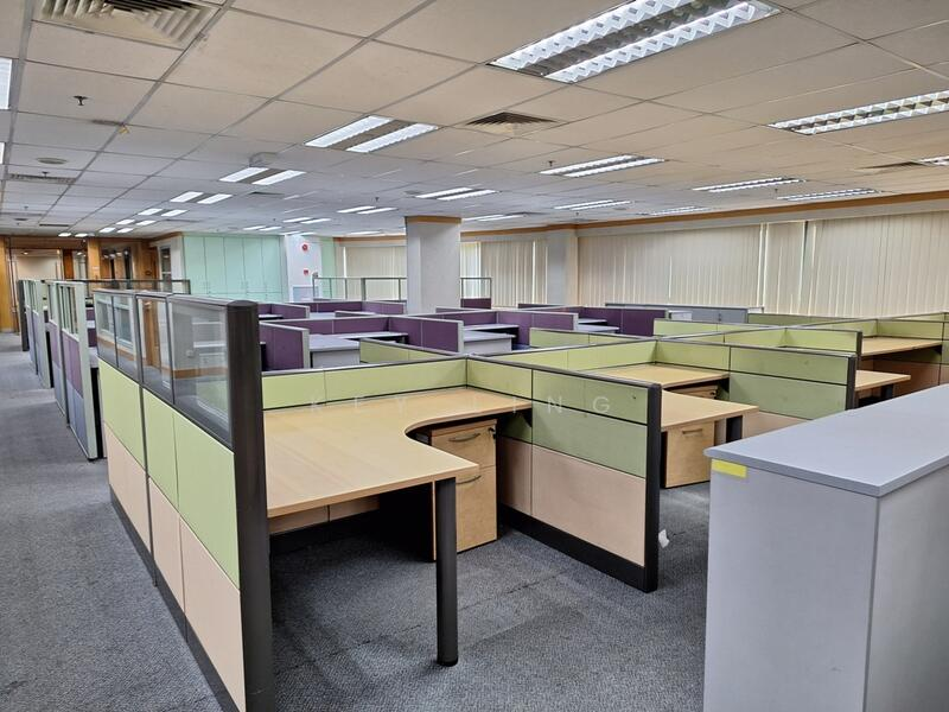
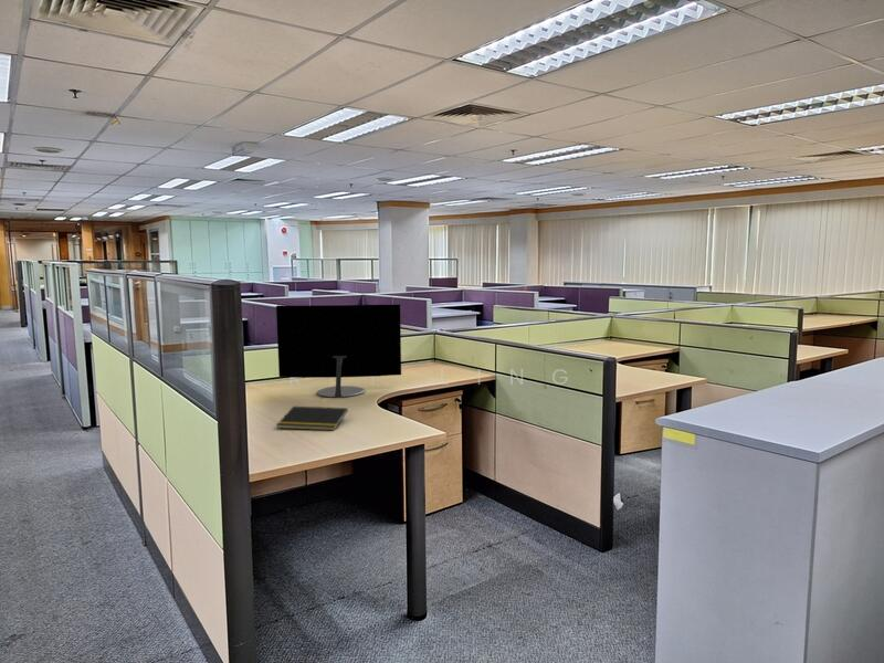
+ monitor (338, 349)
+ notepad (313, 418)
